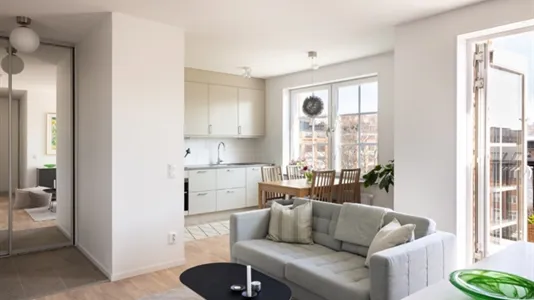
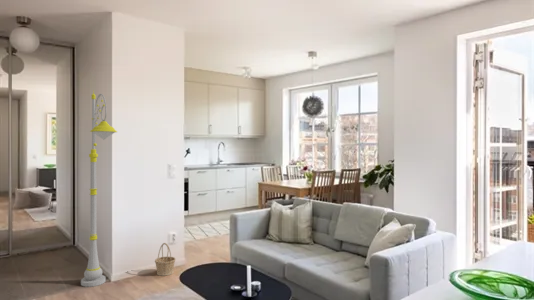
+ floor lamp (96, 188)
+ basket (165, 257)
